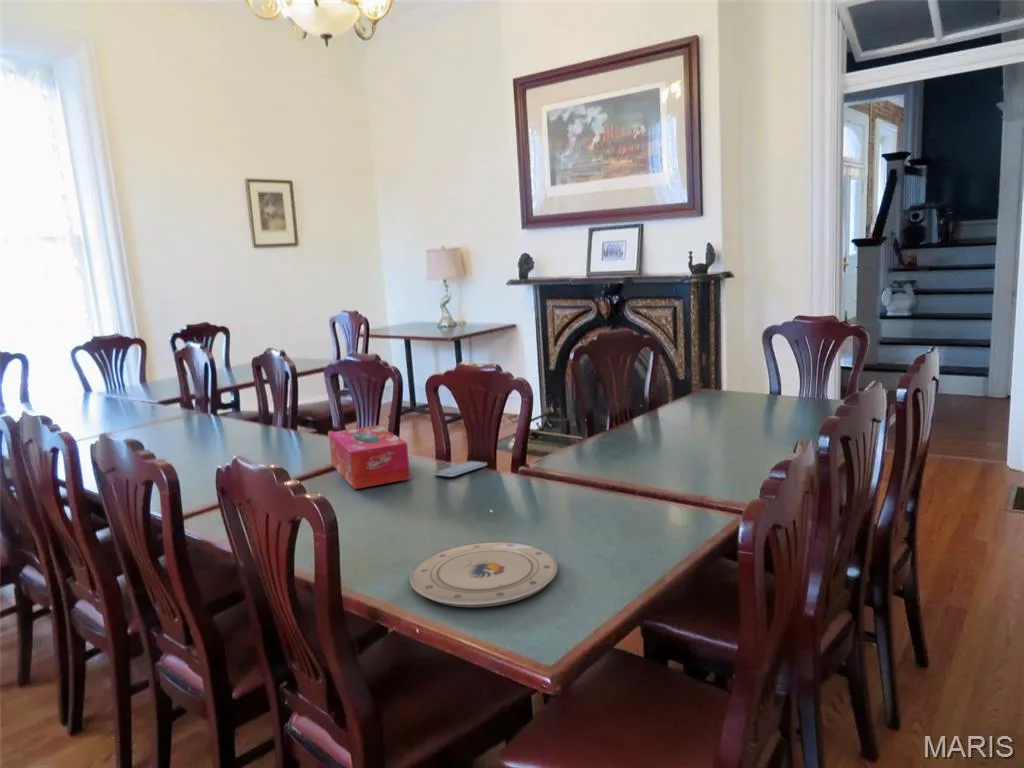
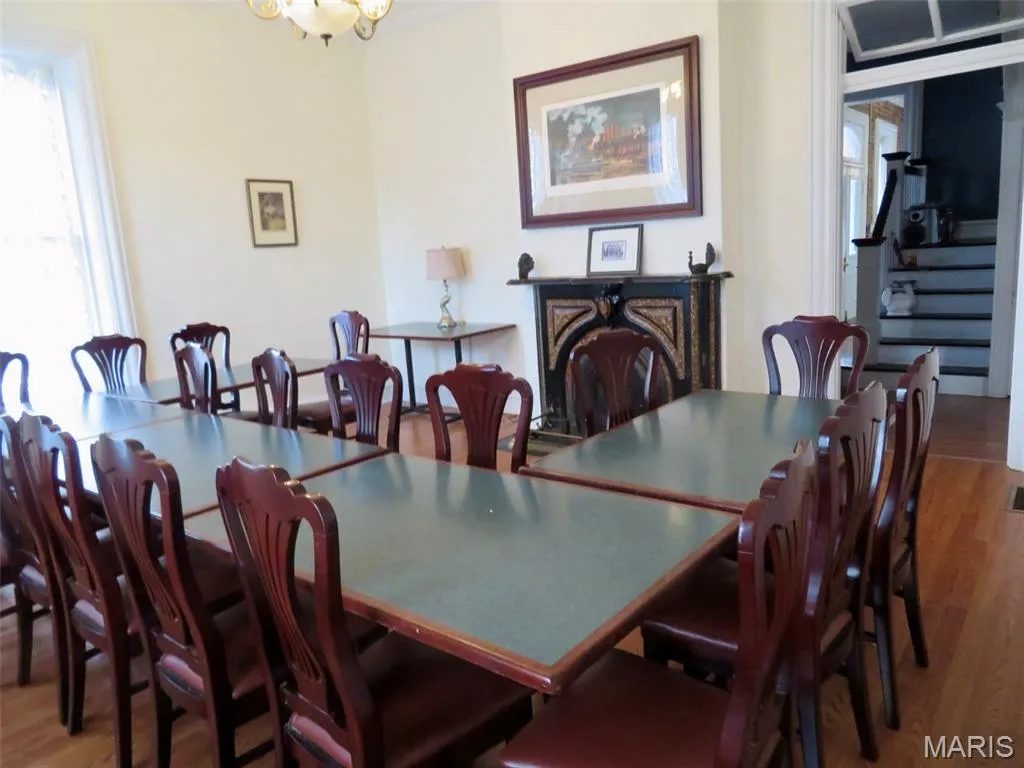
- tissue box (367, 454)
- plate (484, 573)
- smartphone (461, 468)
